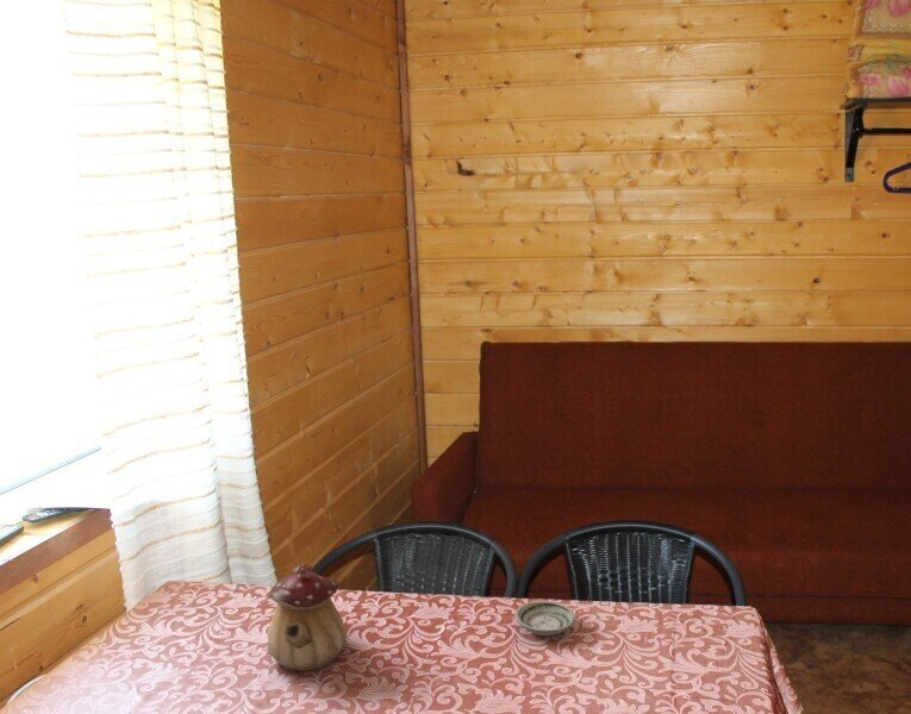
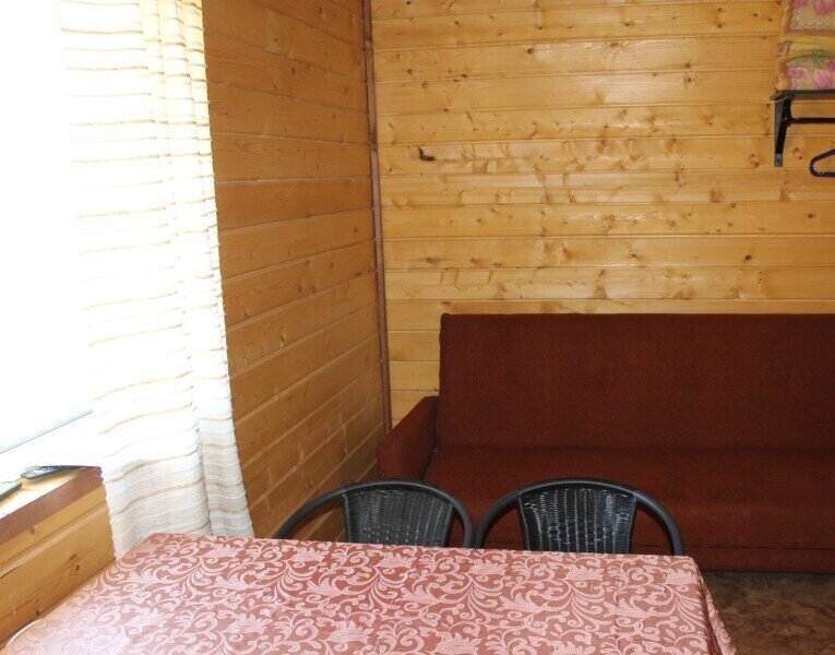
- teapot (306, 606)
- saucer (544, 621)
